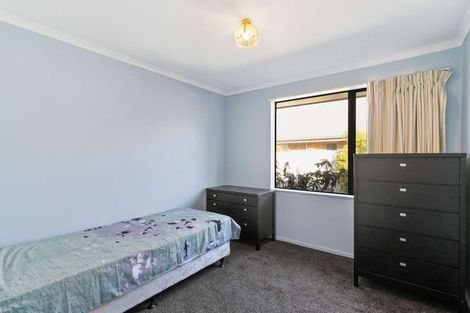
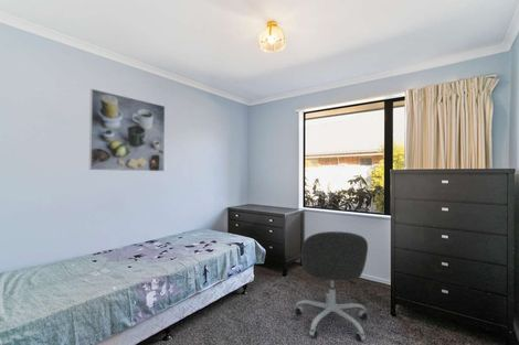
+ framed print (130, 134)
+ office chair (331, 272)
